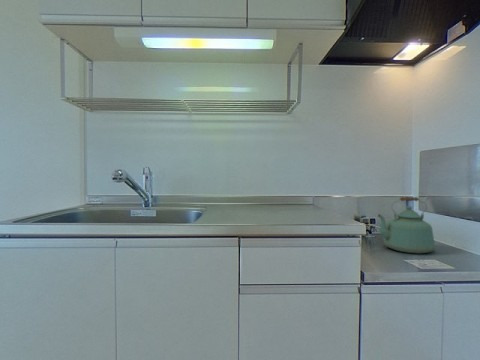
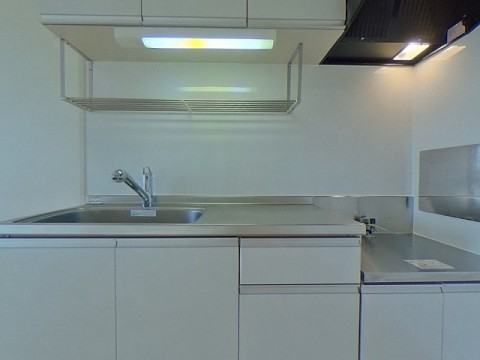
- kettle (404, 222)
